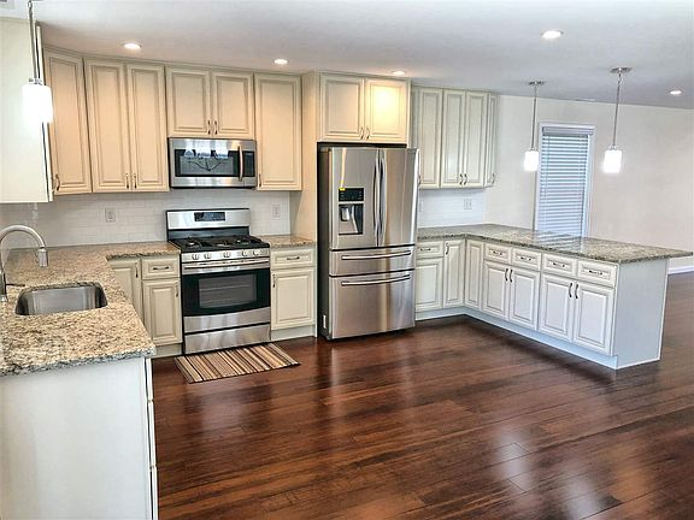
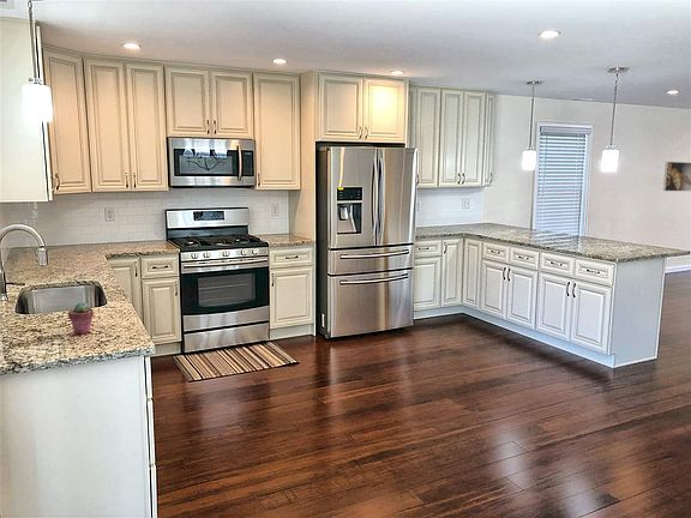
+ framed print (678, 176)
+ potted succulent (80, 317)
